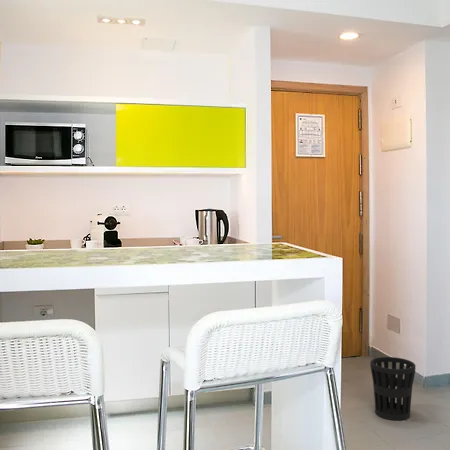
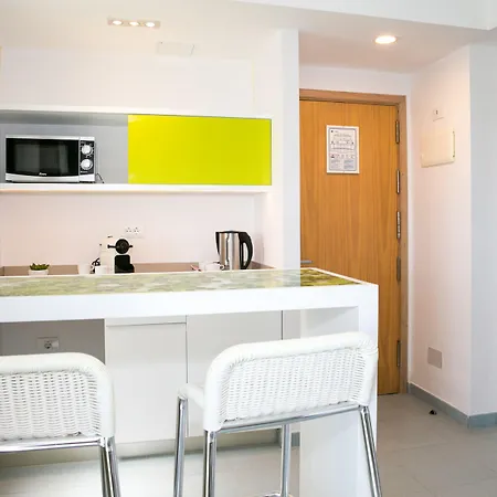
- wastebasket (392, 388)
